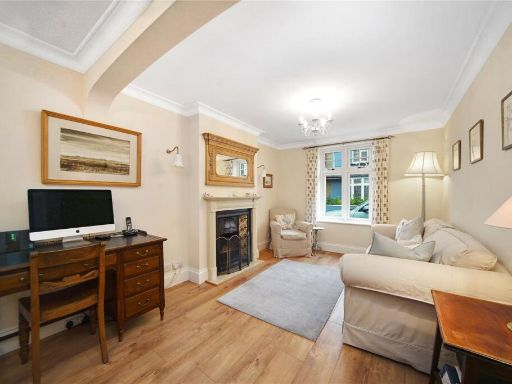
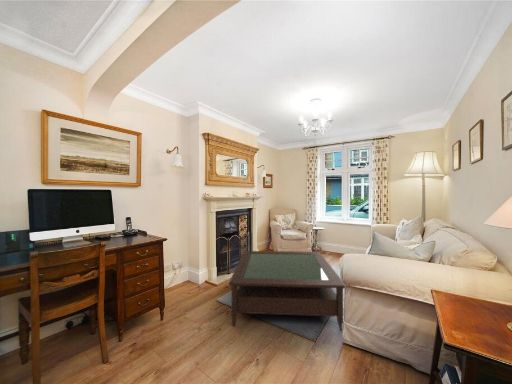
+ coffee table (283, 282)
